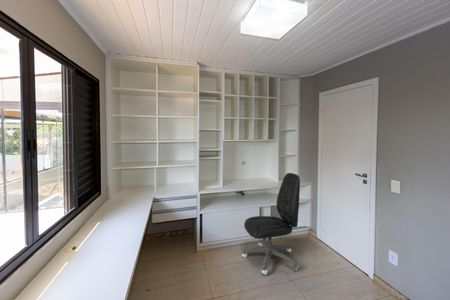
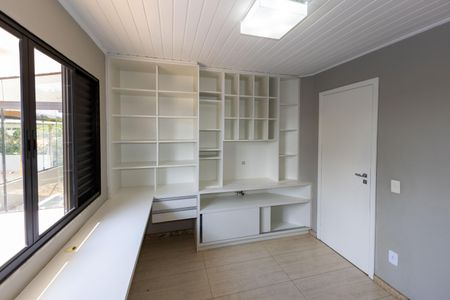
- office chair (270, 216)
